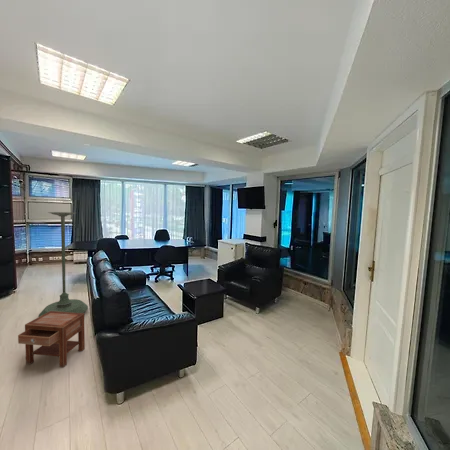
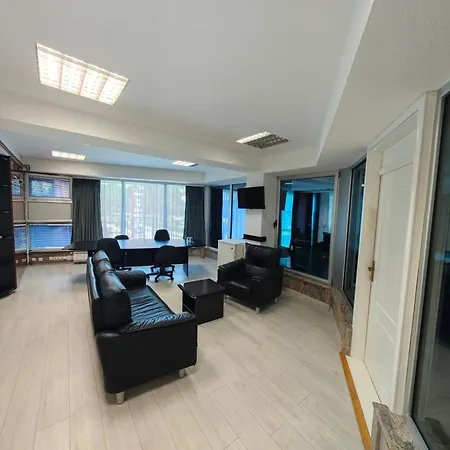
- nightstand (54, 339)
- plant stand (63, 264)
